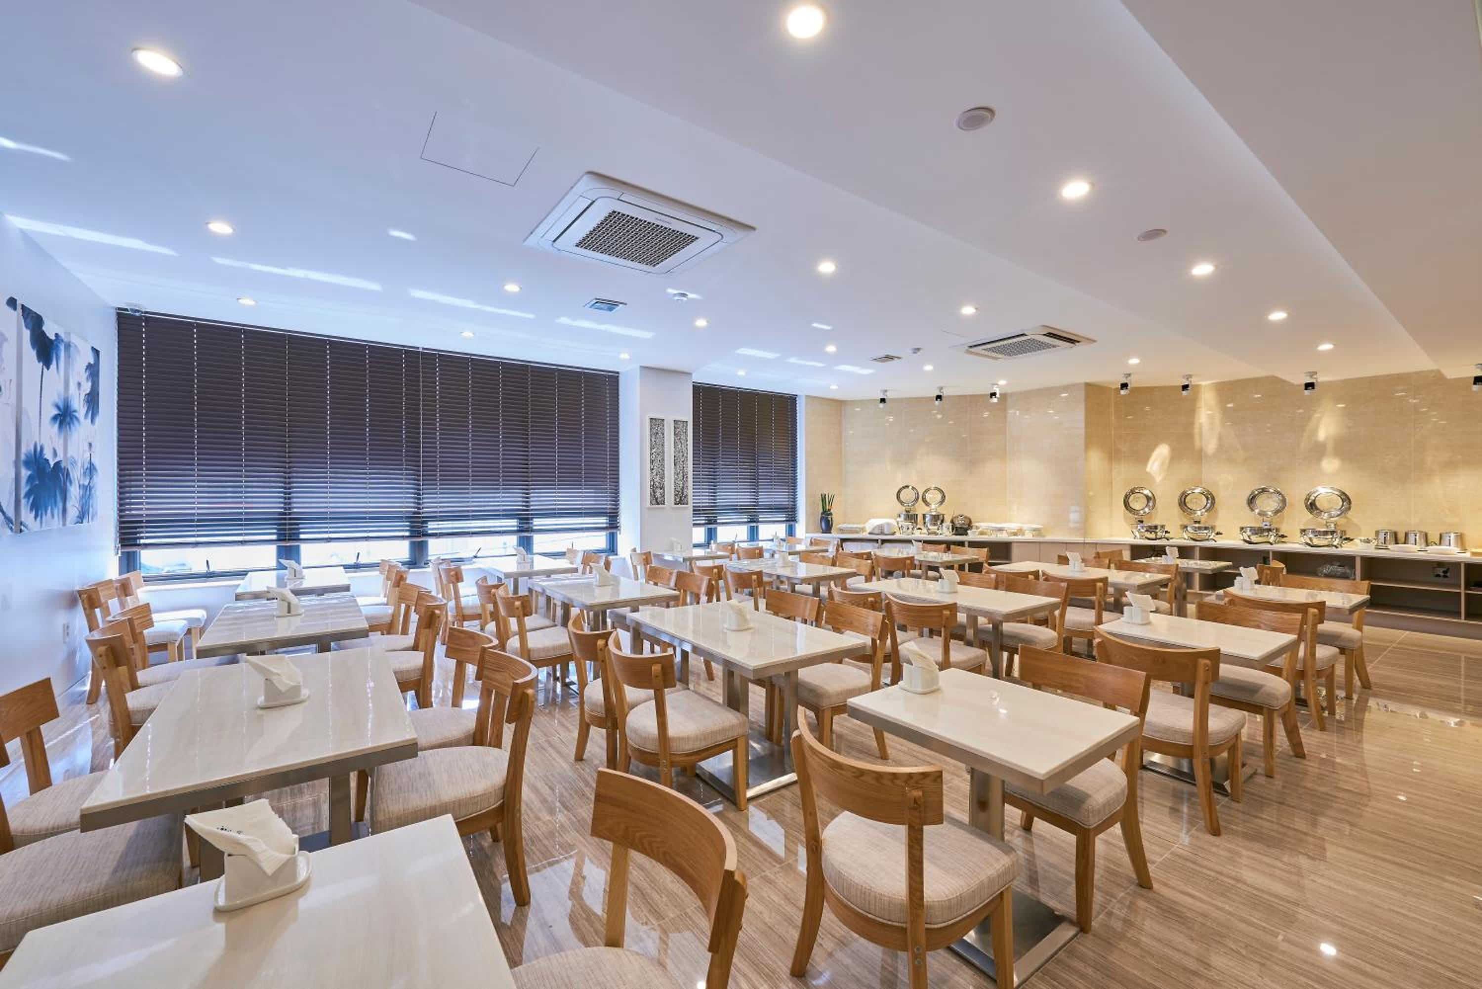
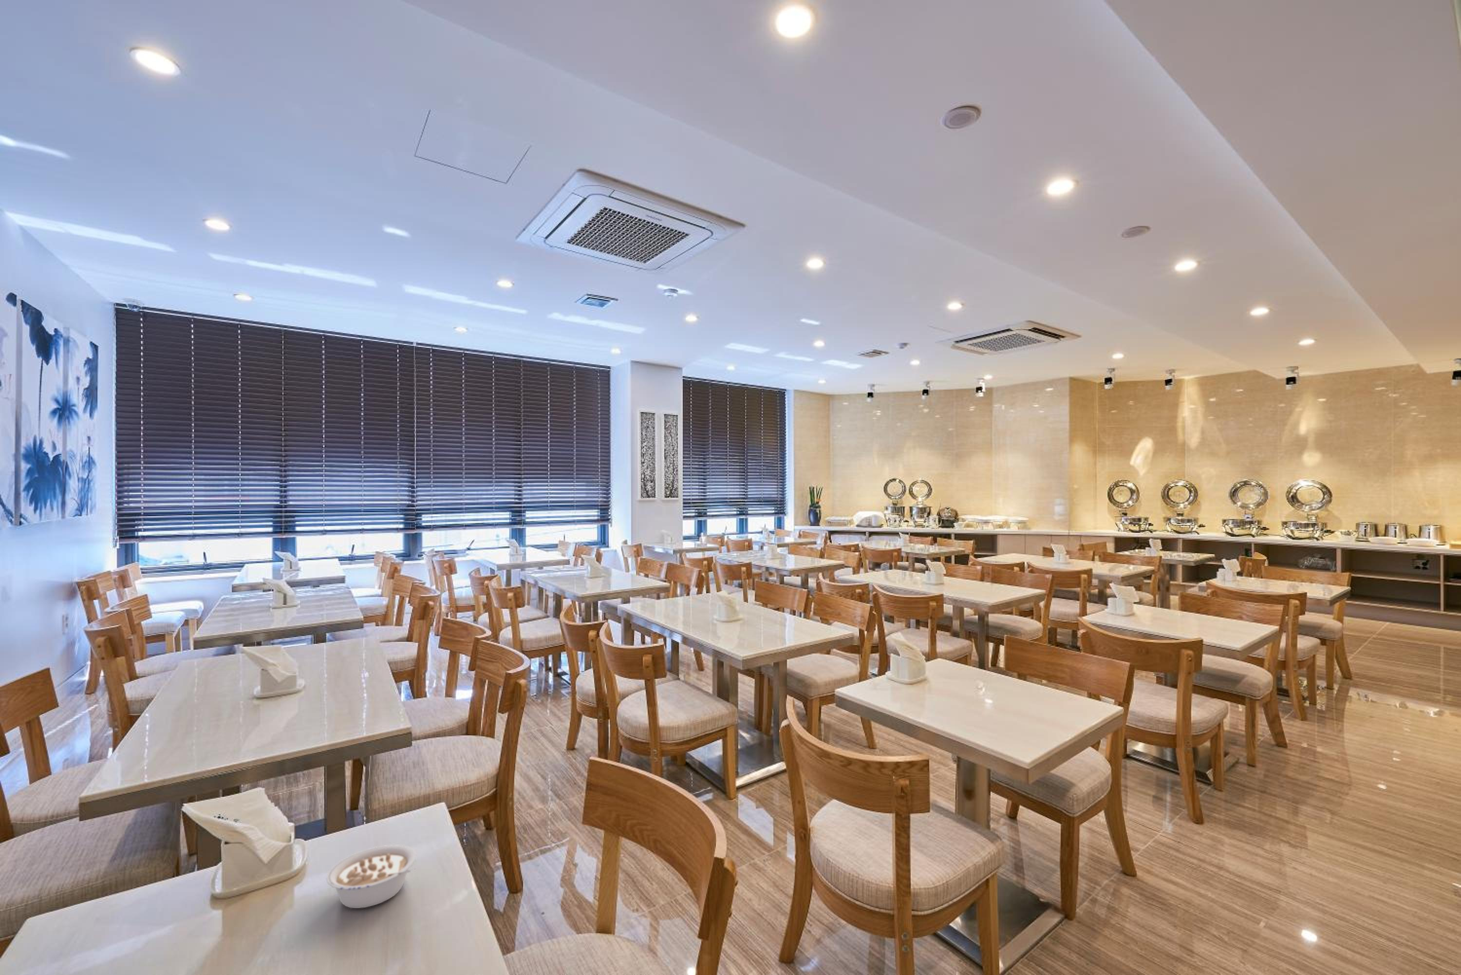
+ legume (376, 876)
